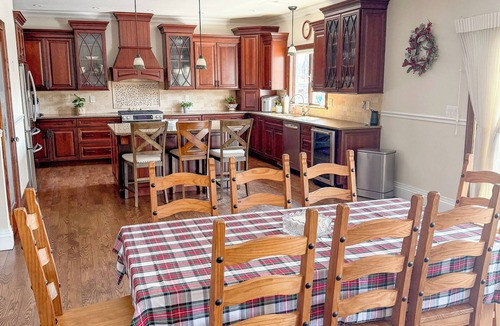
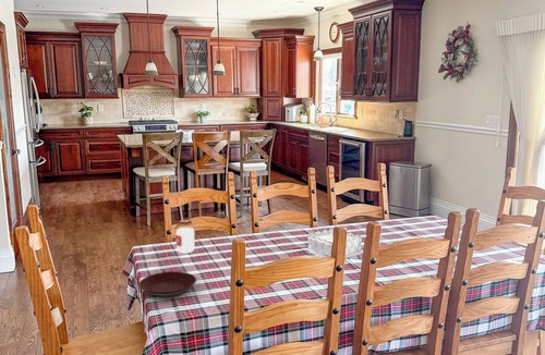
+ plate (168, 284)
+ jar (184, 236)
